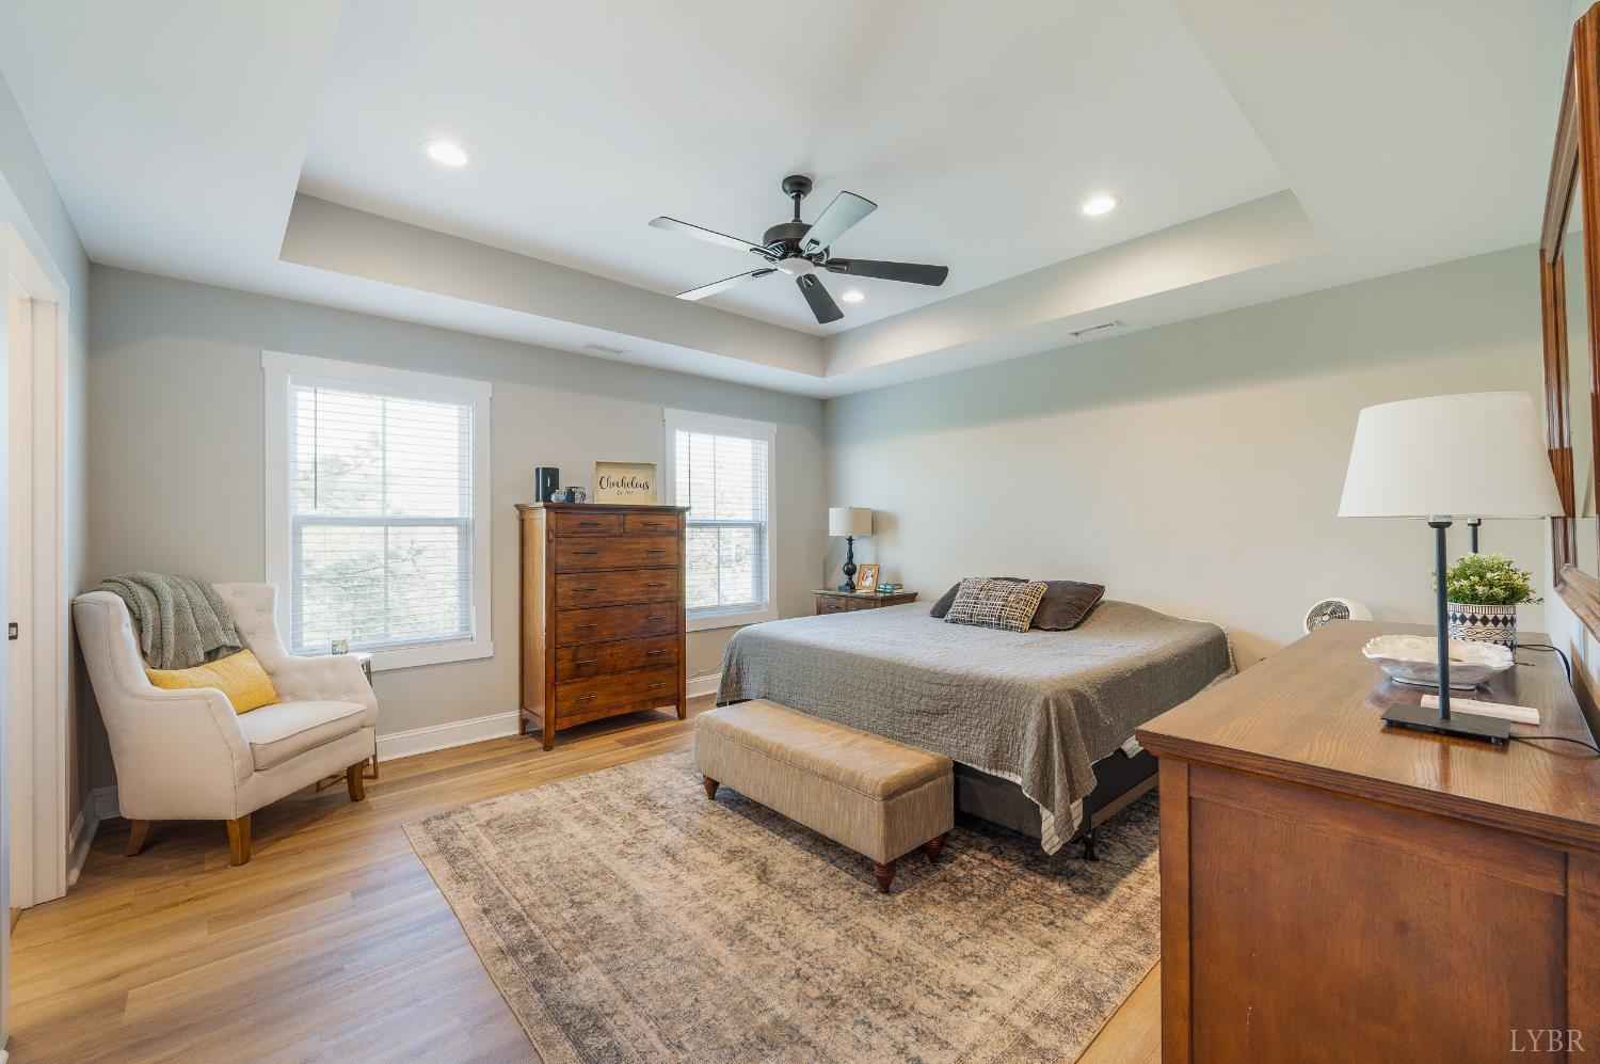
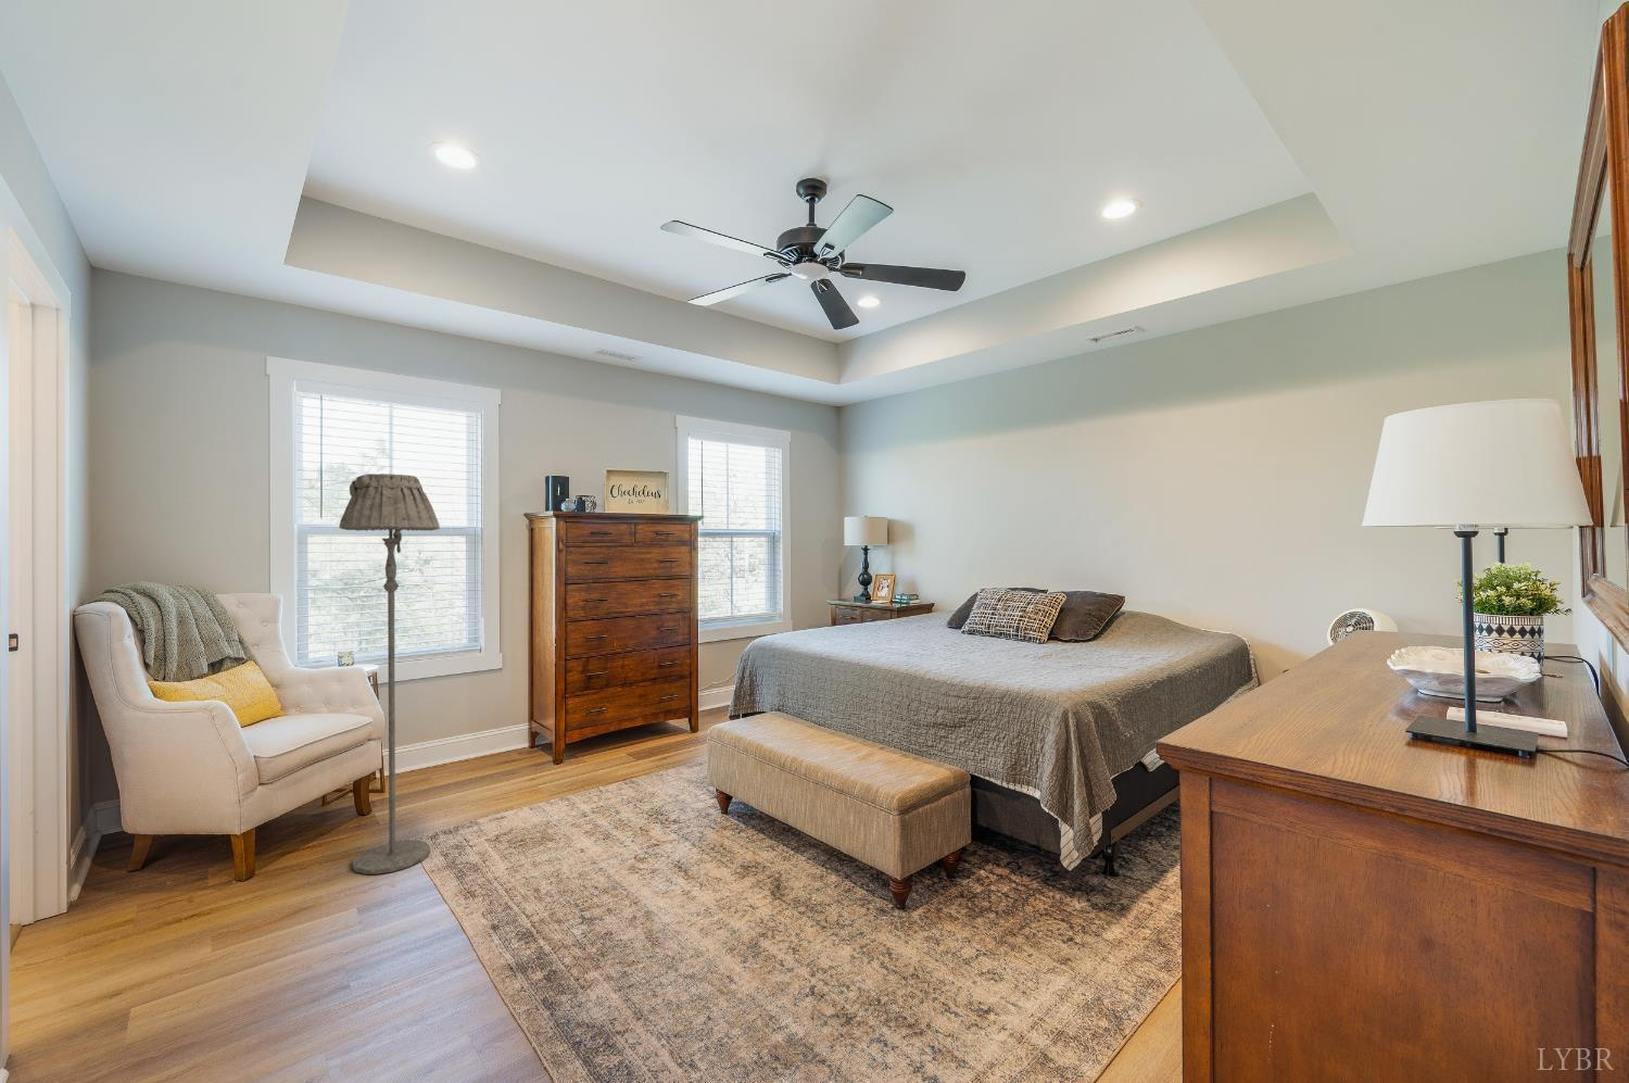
+ floor lamp (392, 666)
